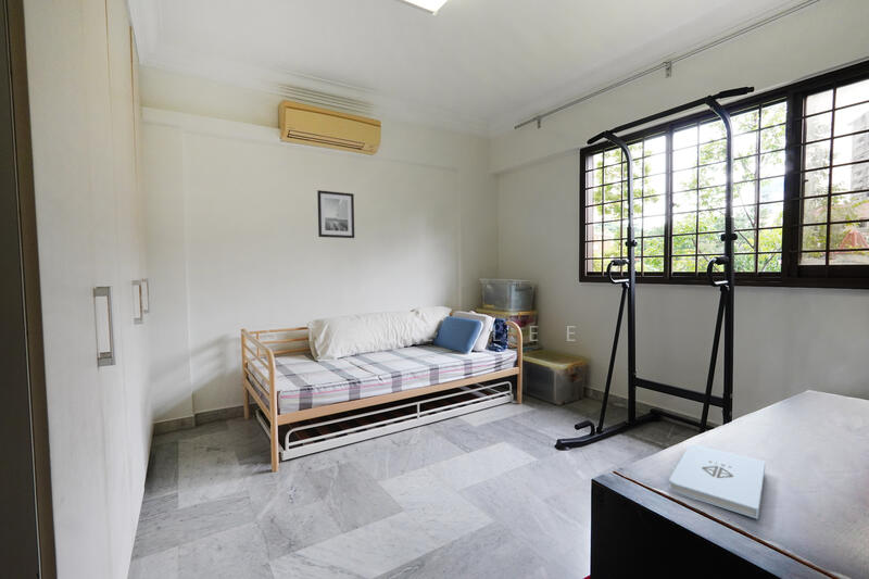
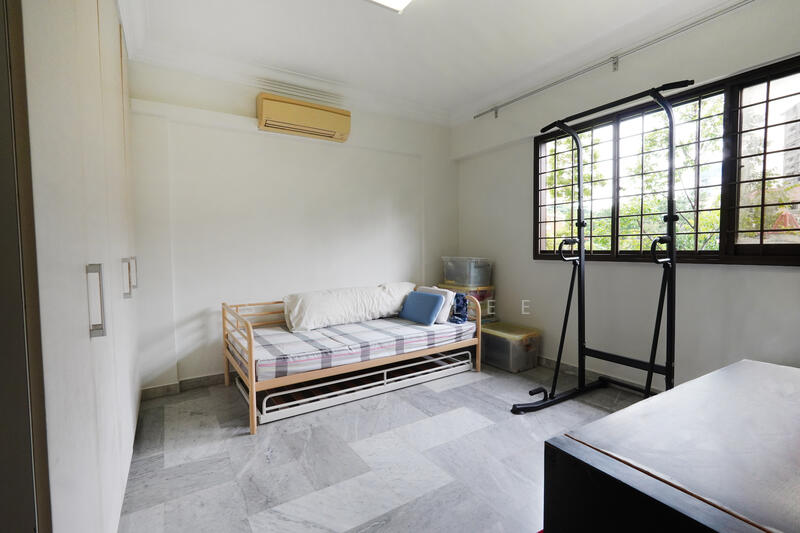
- wall art (336, 214)
- notepad (718, 475)
